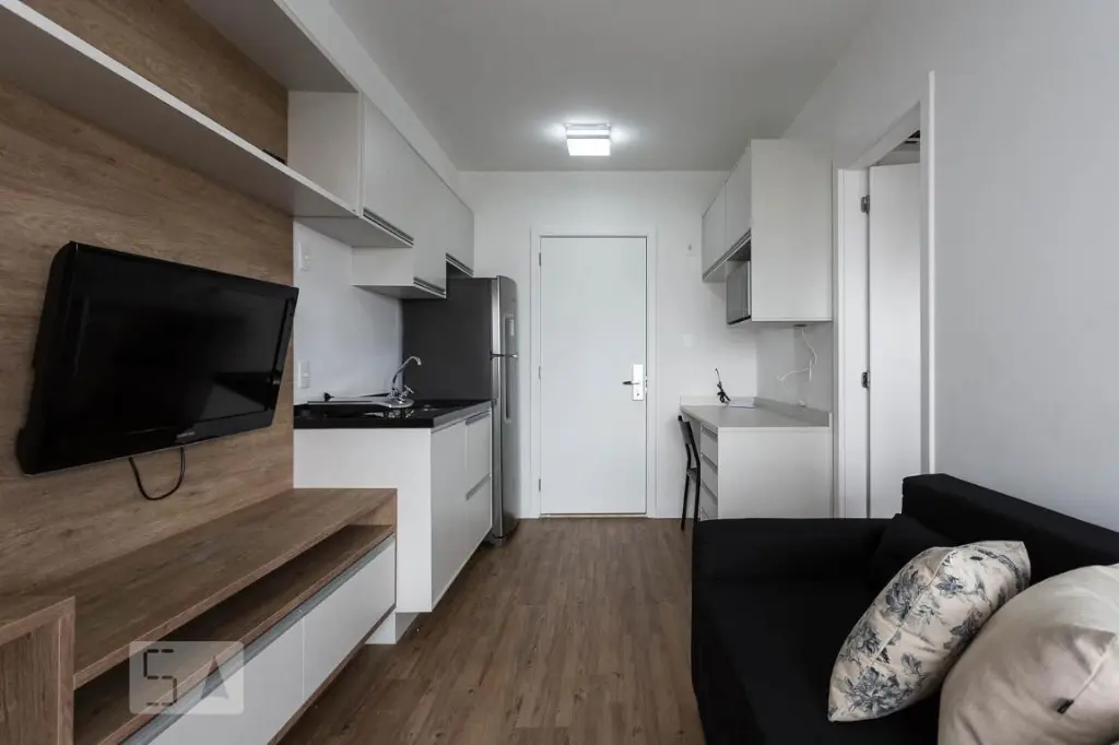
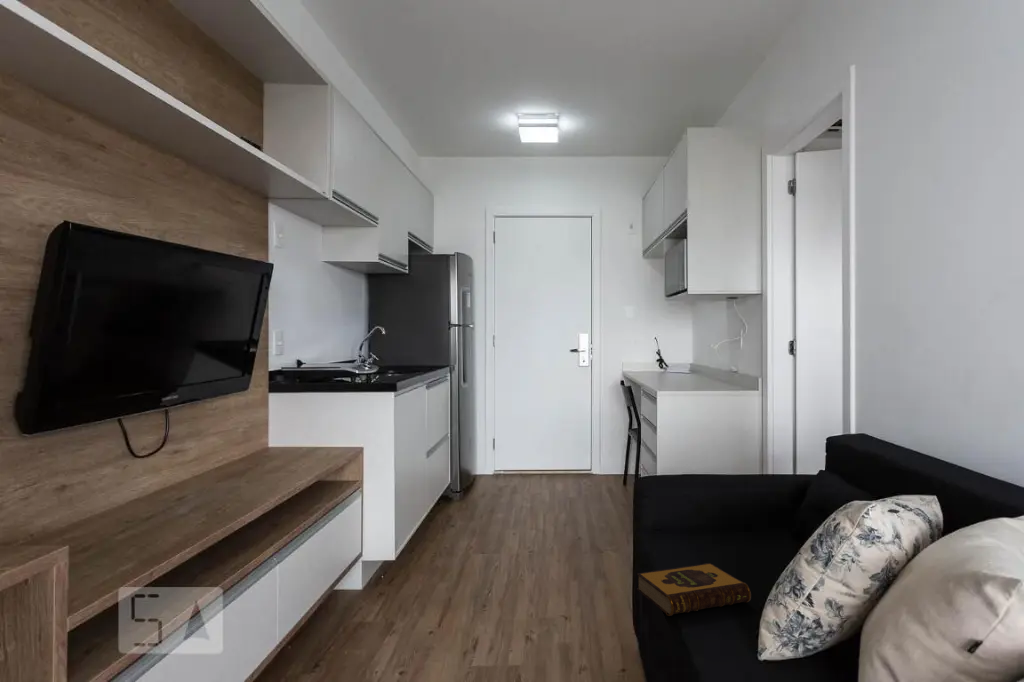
+ hardback book (692, 588)
